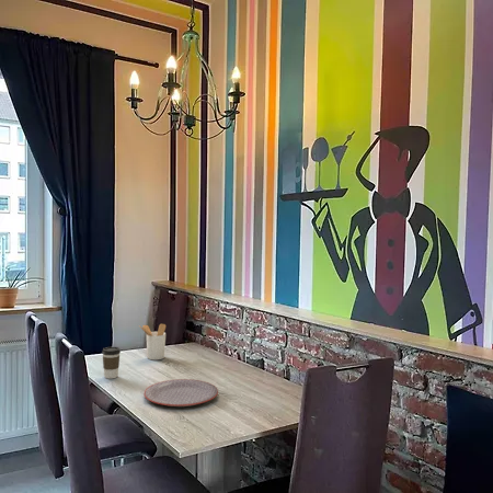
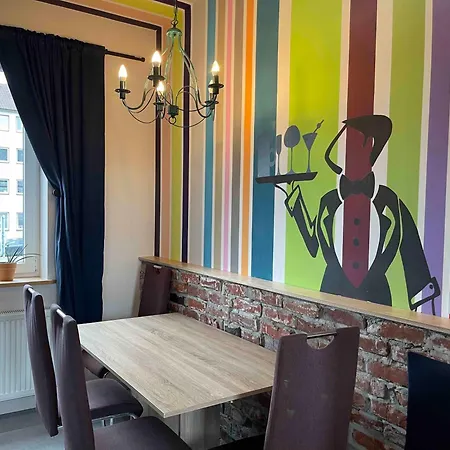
- coffee cup (111, 363)
- plate (181, 393)
- utensil holder (151, 341)
